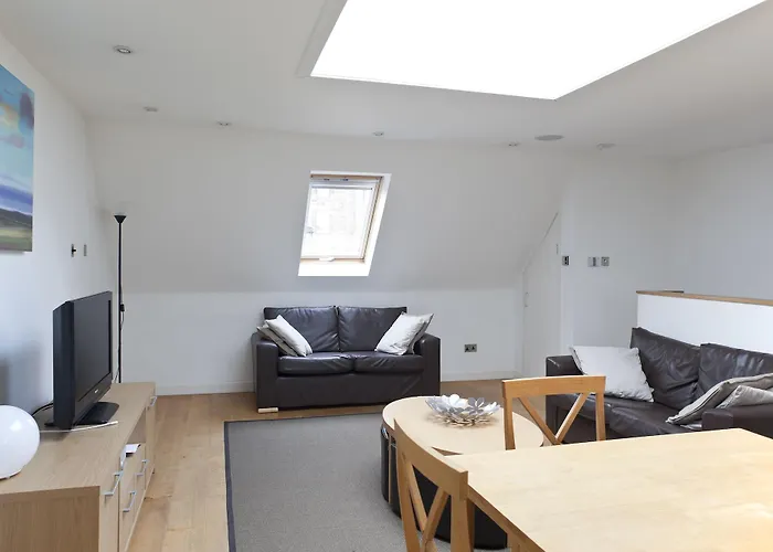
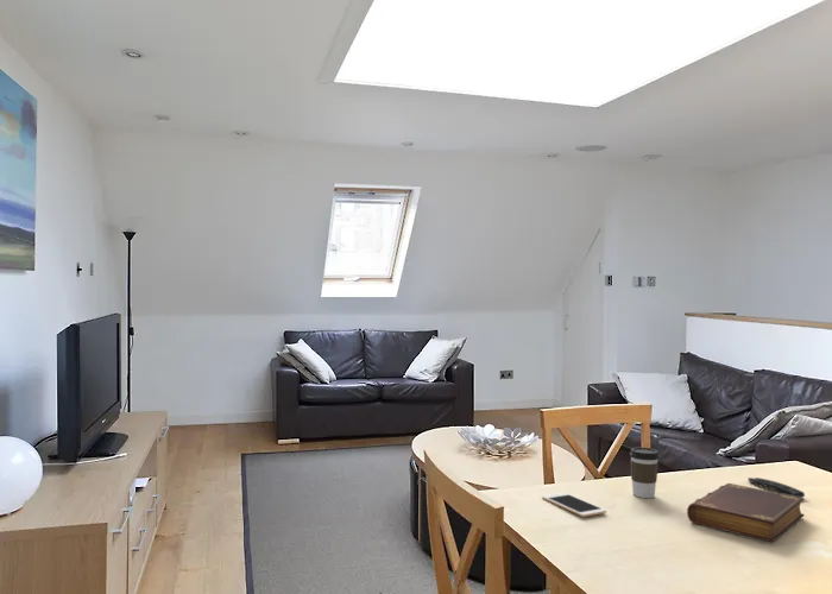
+ book (745, 508)
+ cell phone (573, 504)
+ remote control (773, 486)
+ coffee cup (643, 472)
